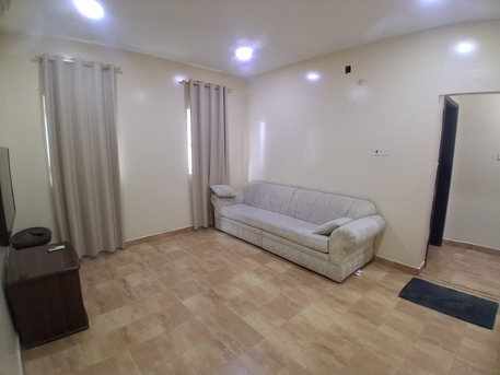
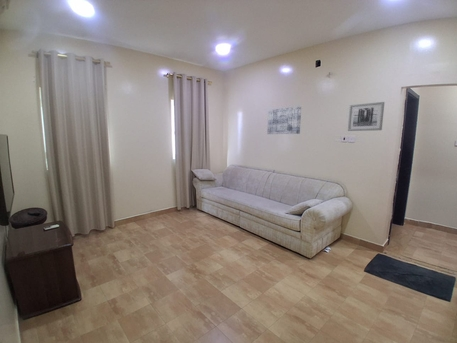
+ wall art (365, 117)
+ wall art (283, 121)
